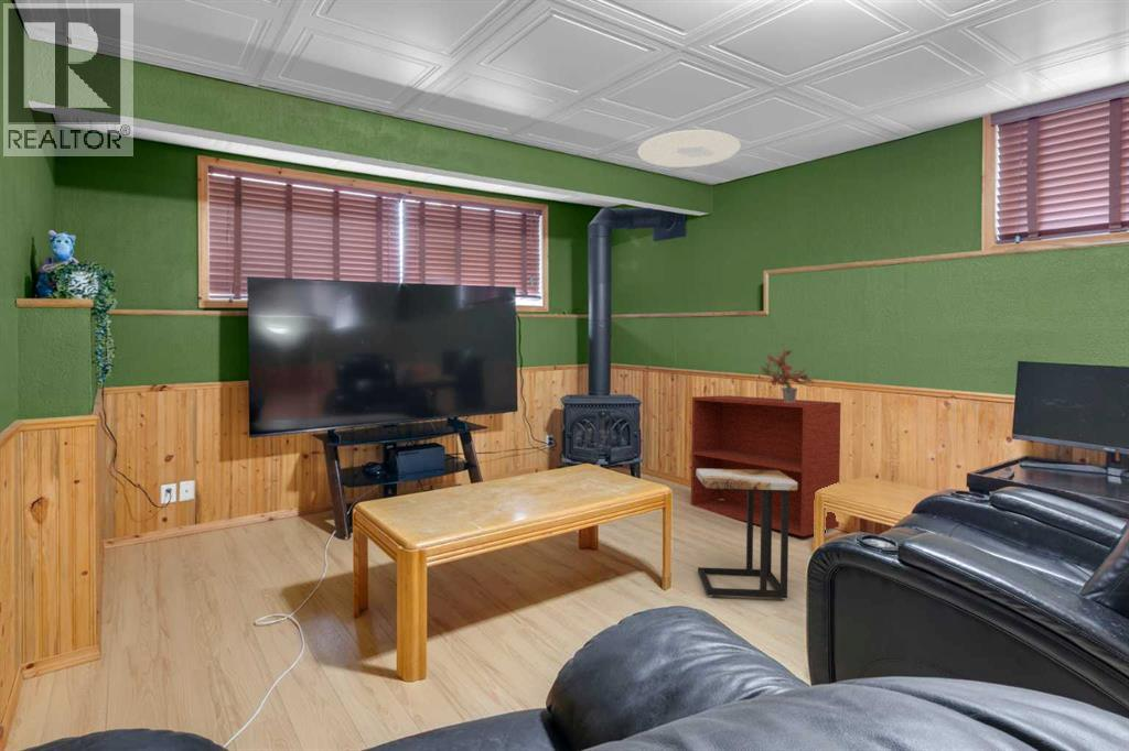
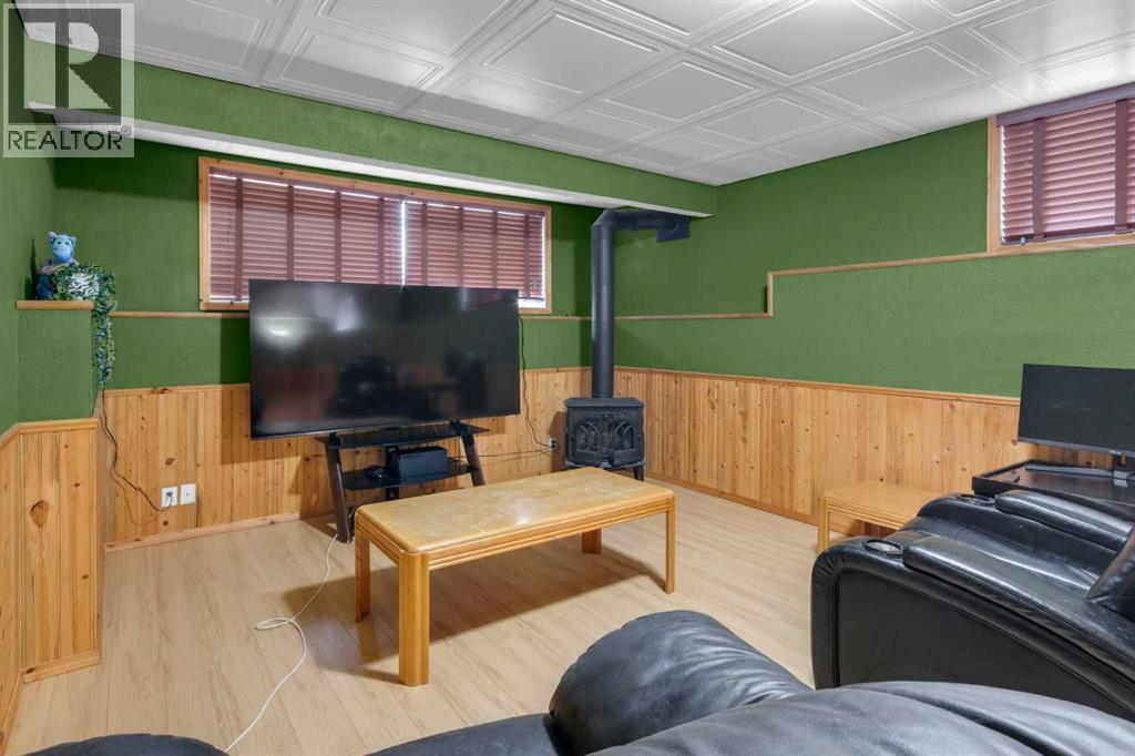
- potted plant (786, 370)
- ceiling light (688, 145)
- tv stand (761, 457)
- side table (746, 530)
